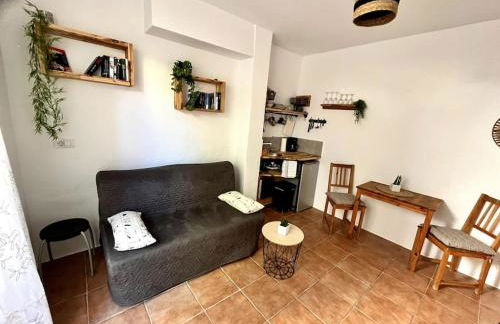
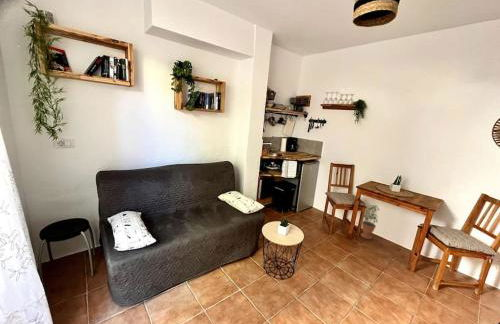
+ potted plant (368, 218)
